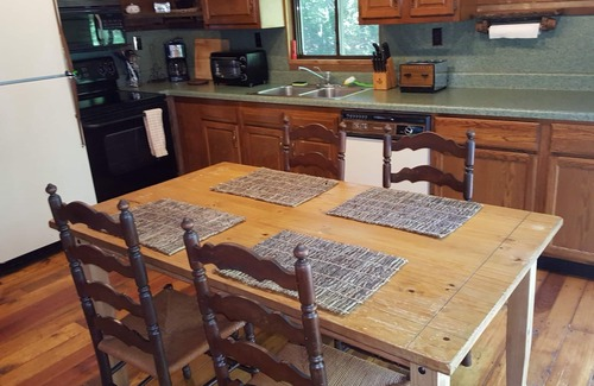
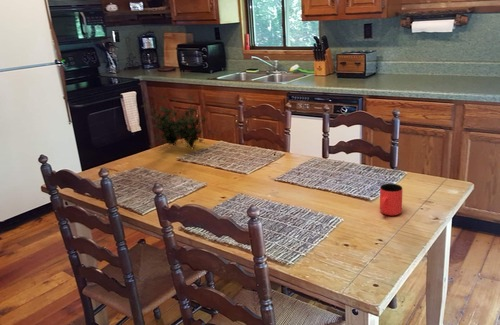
+ plant (178, 124)
+ cup (388, 201)
